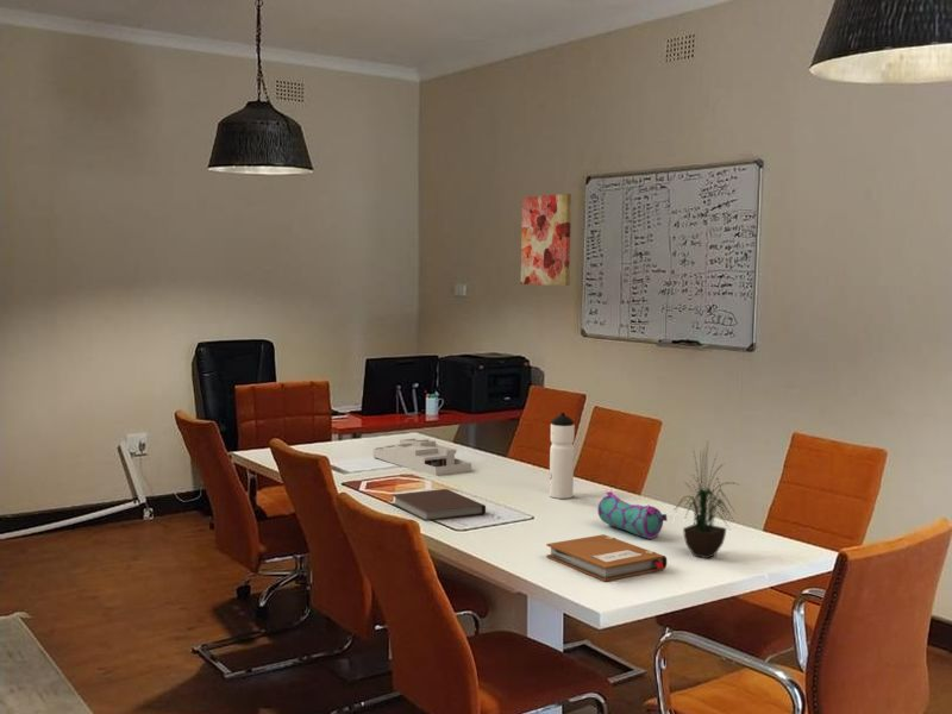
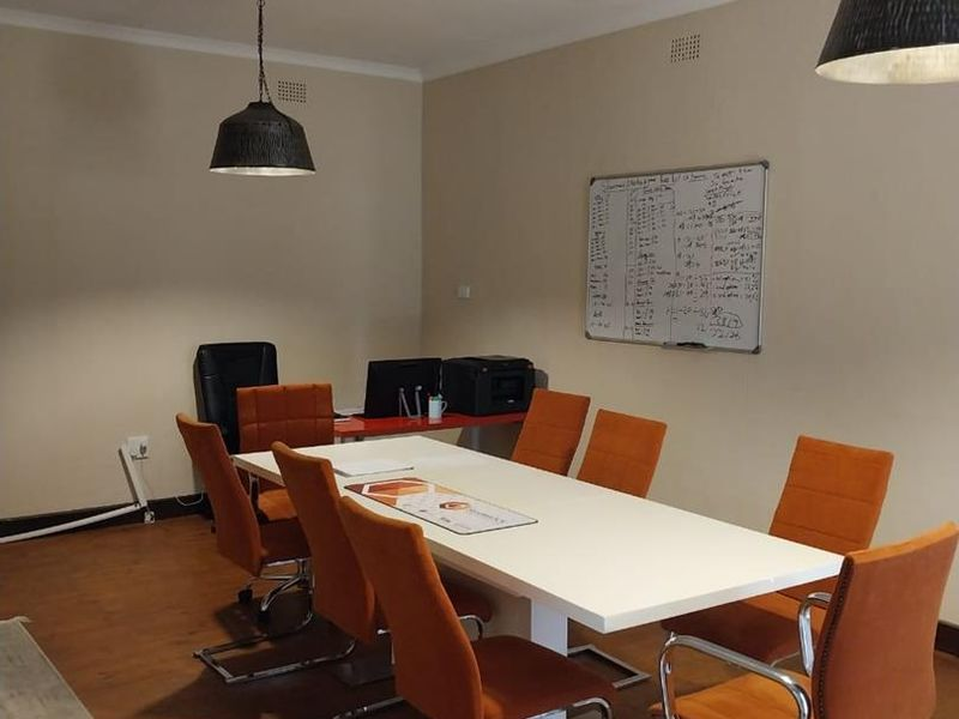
- notebook (437, 503)
- pencil case (630, 514)
- wall art (545, 240)
- water bottle (562, 453)
- notebook (607, 556)
- potted plant (706, 490)
- desk organizer (420, 452)
